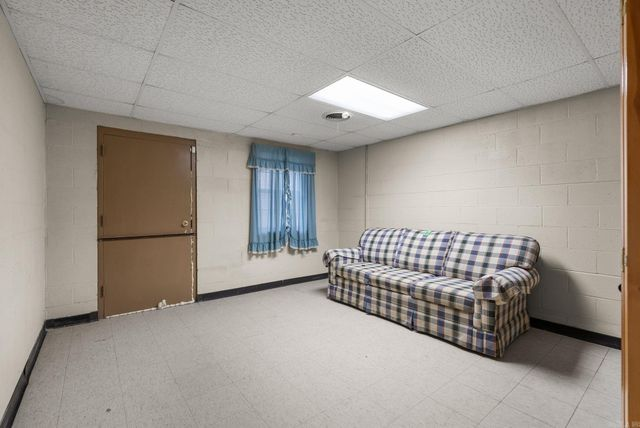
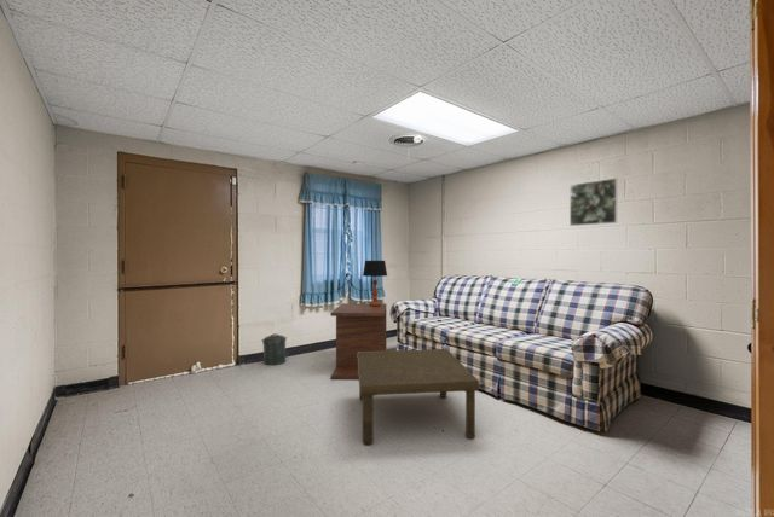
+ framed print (591, 203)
+ table lamp (375, 283)
+ side table (360, 338)
+ canister (275, 348)
+ coffee table (410, 390)
